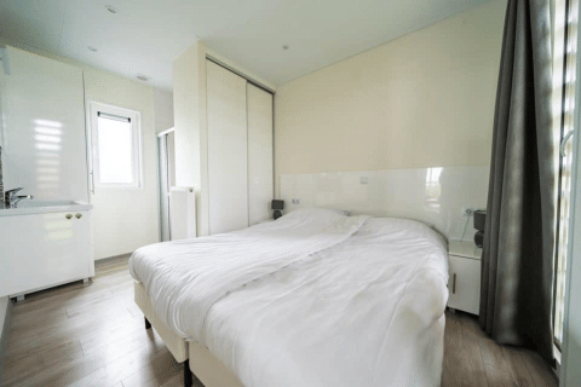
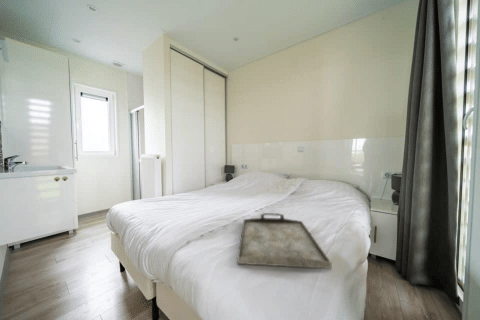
+ serving tray (276, 233)
